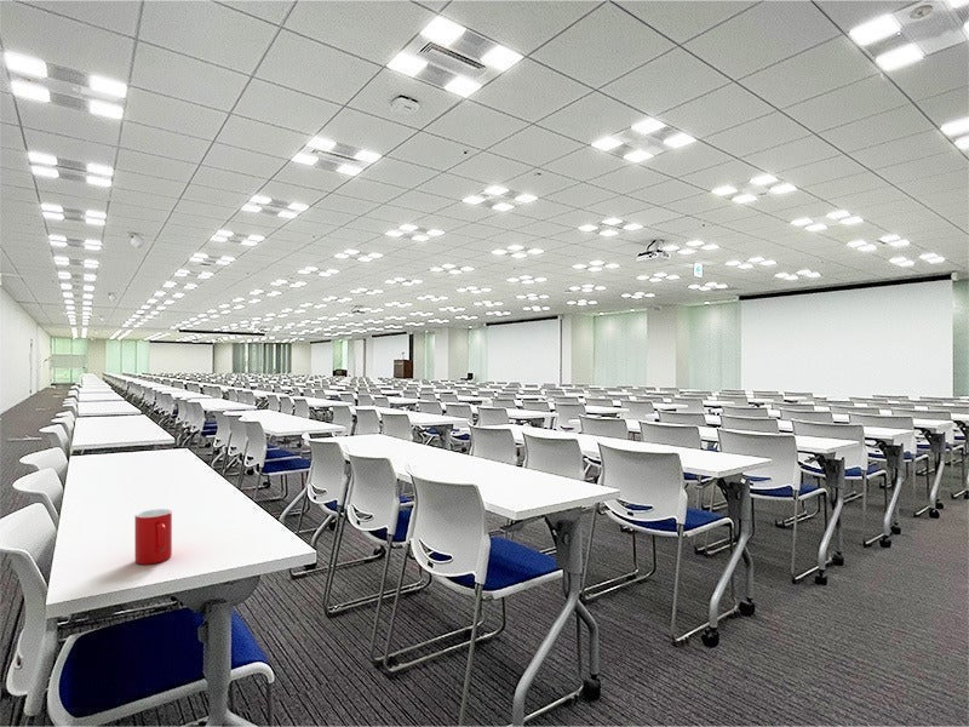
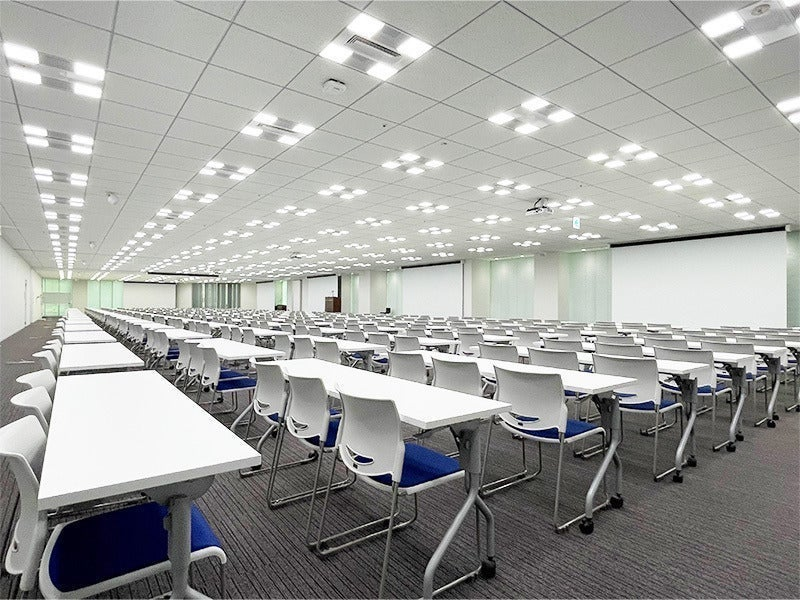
- cup (153, 538)
